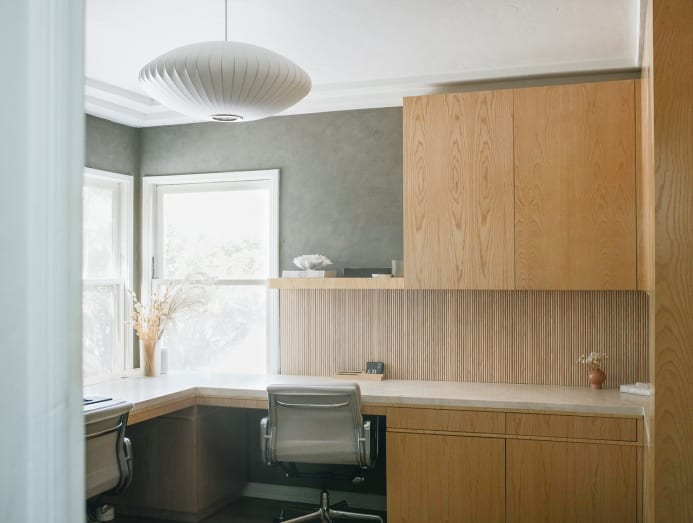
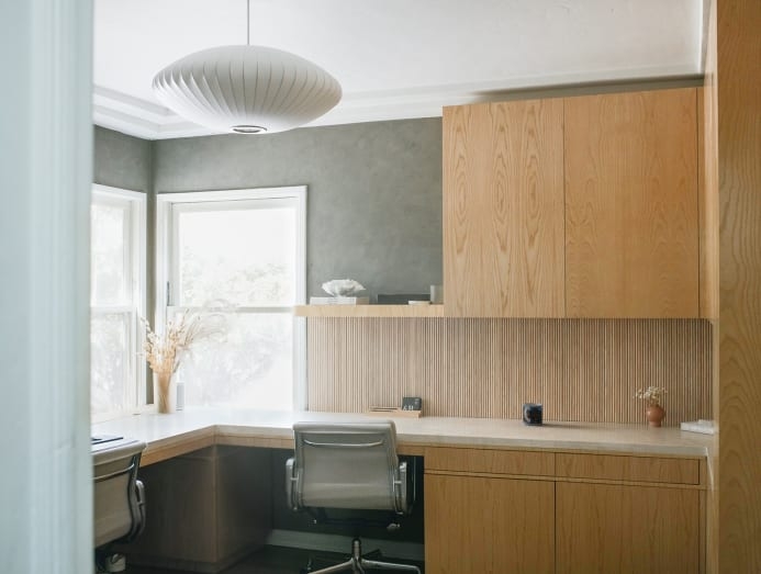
+ mug (530, 414)
